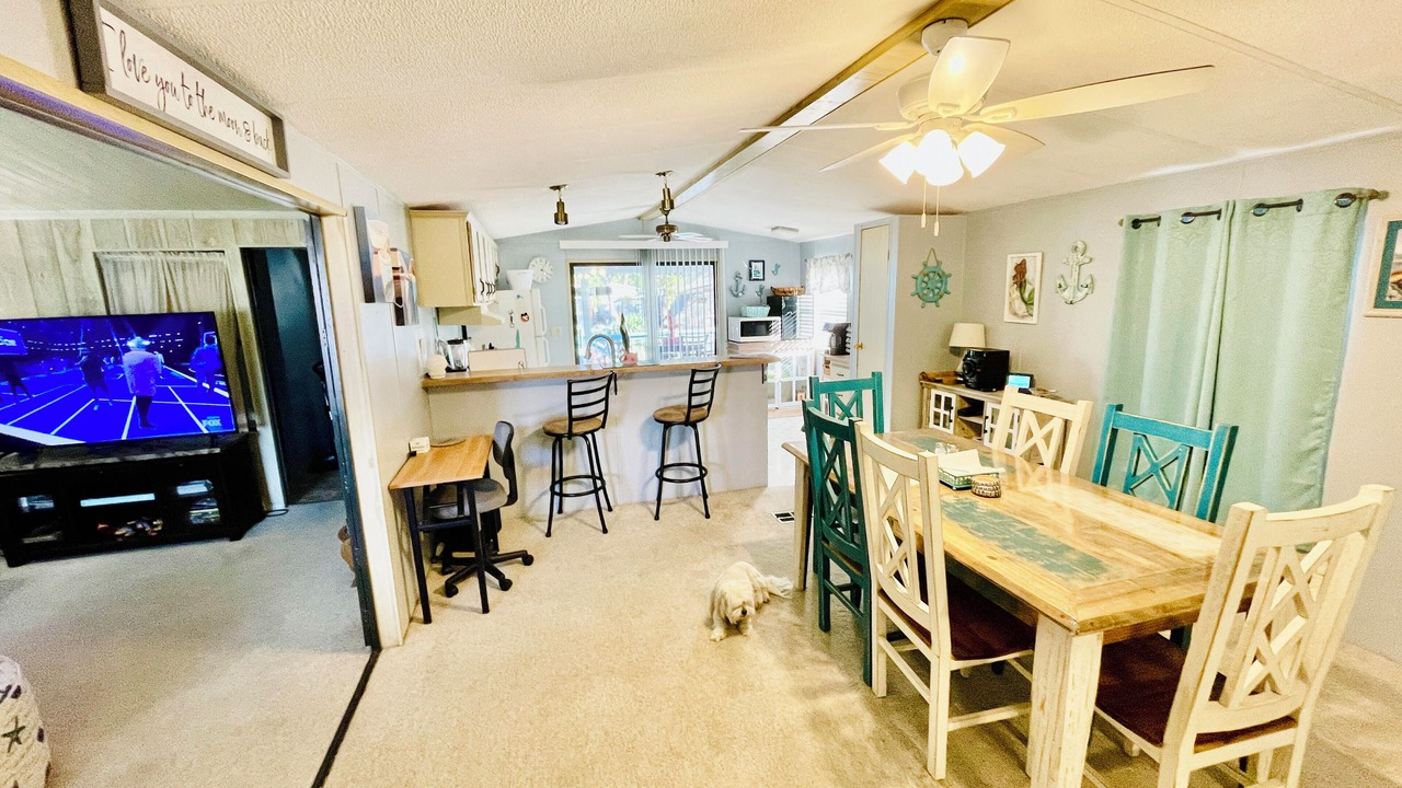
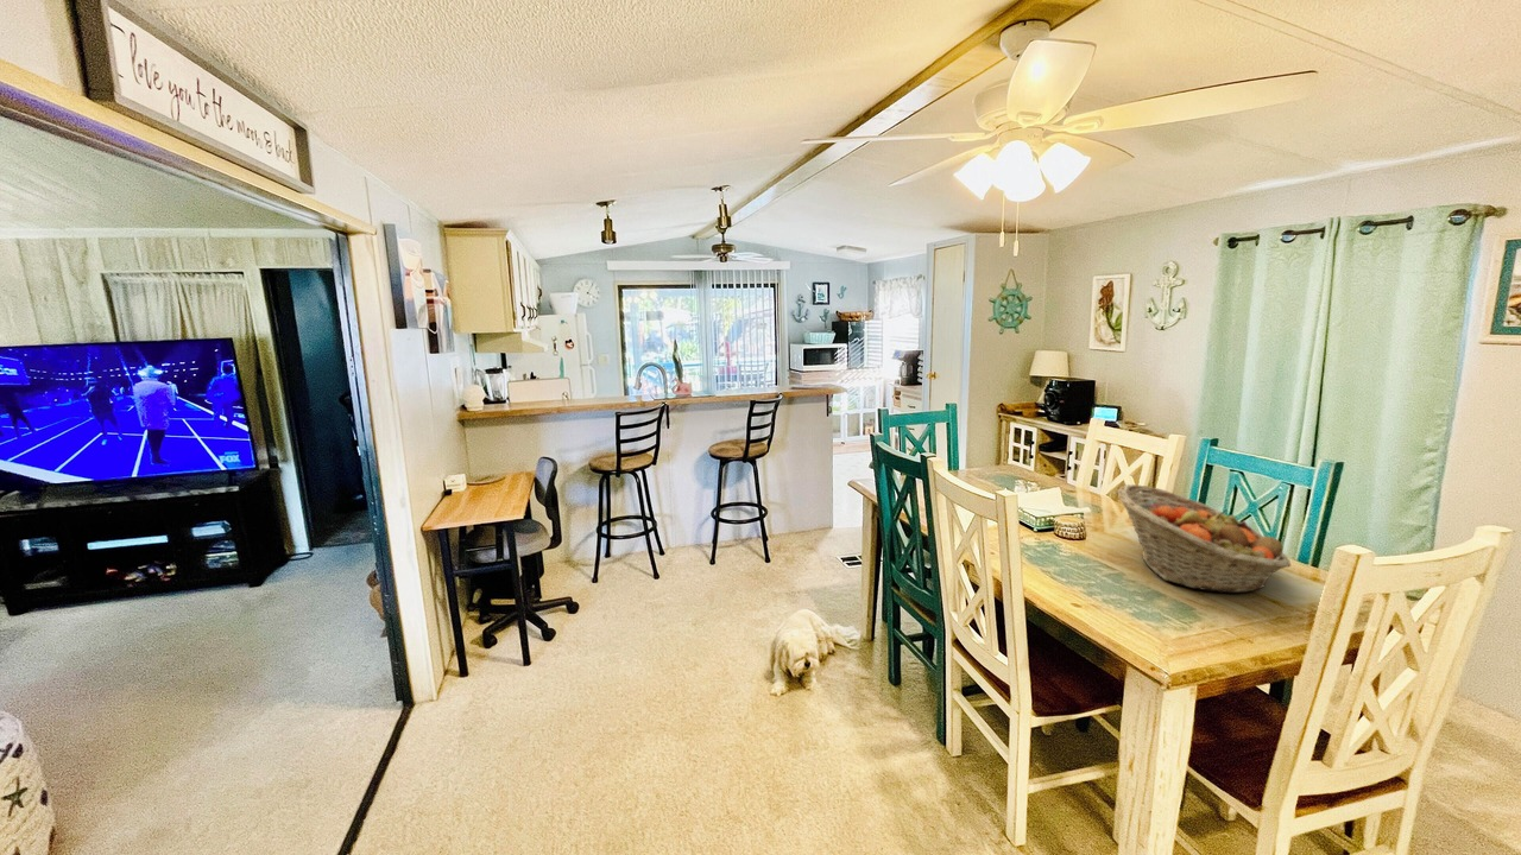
+ fruit basket (1195, 533)
